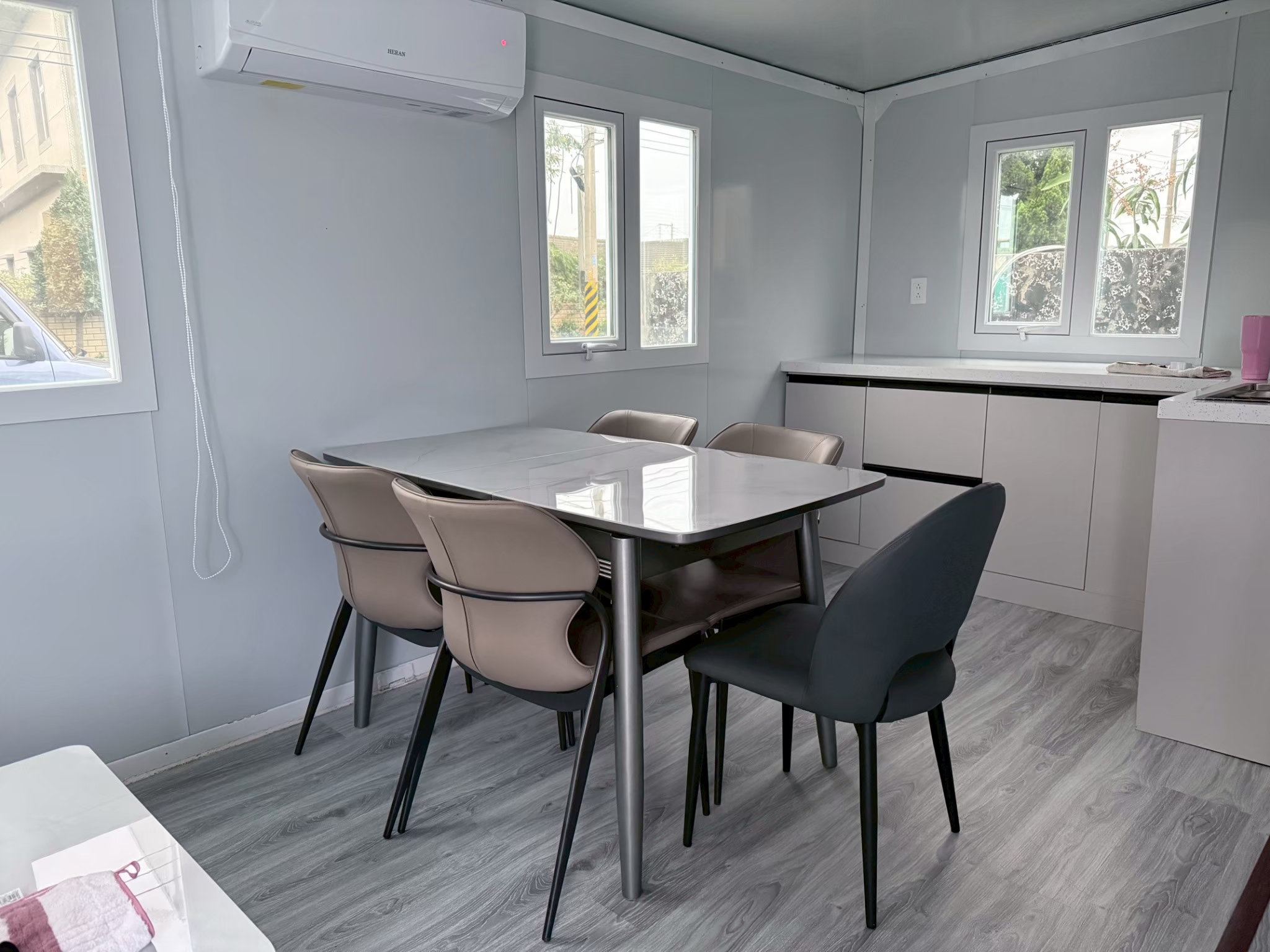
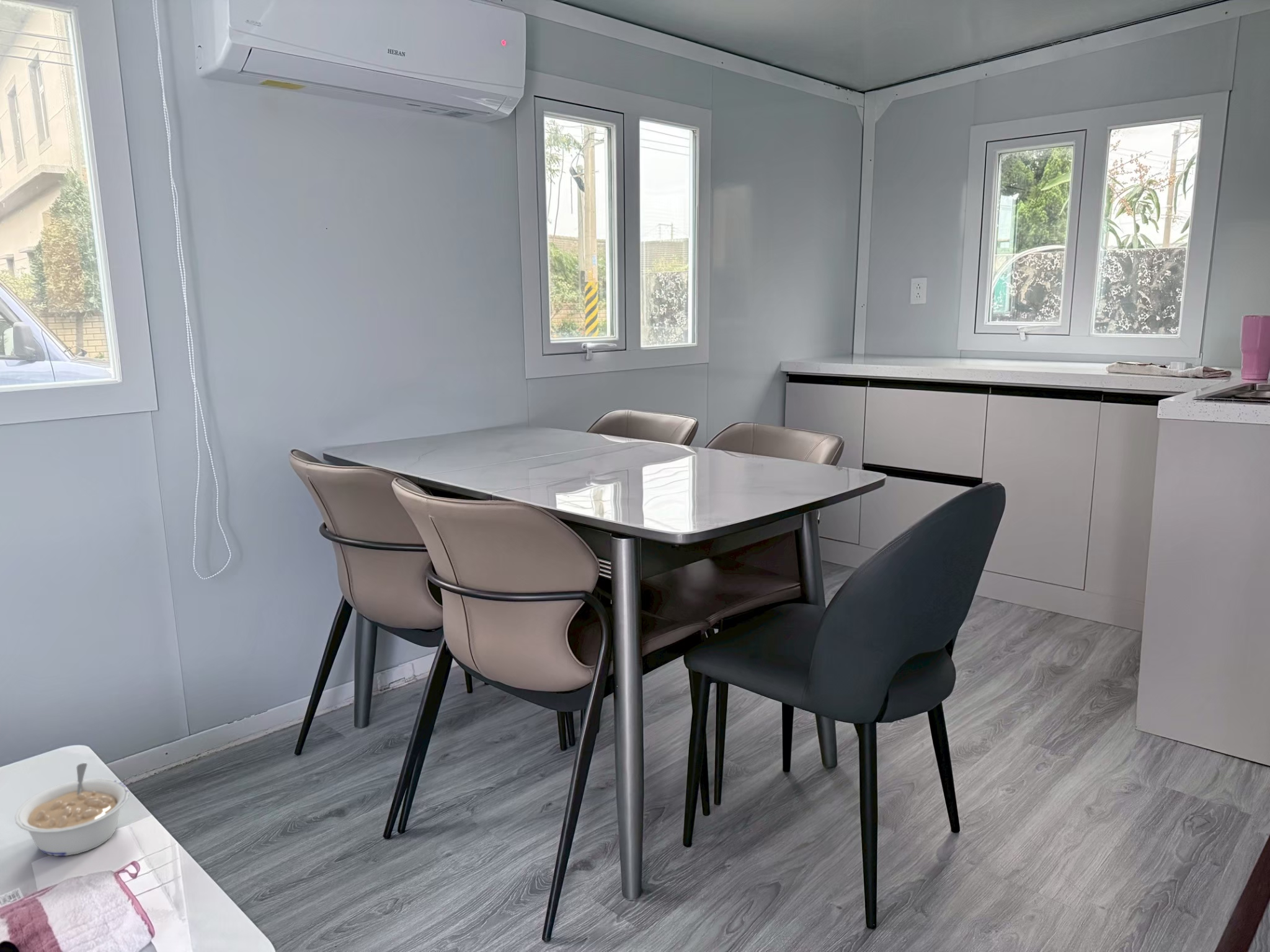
+ legume (73, 815)
